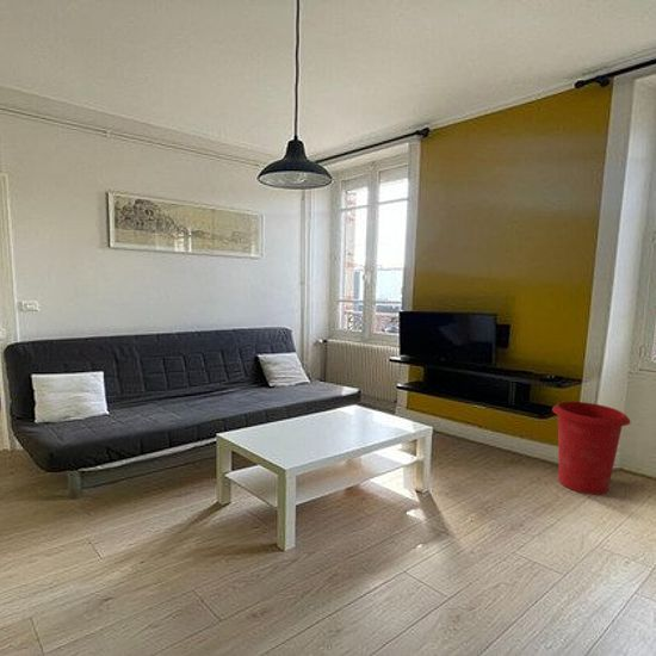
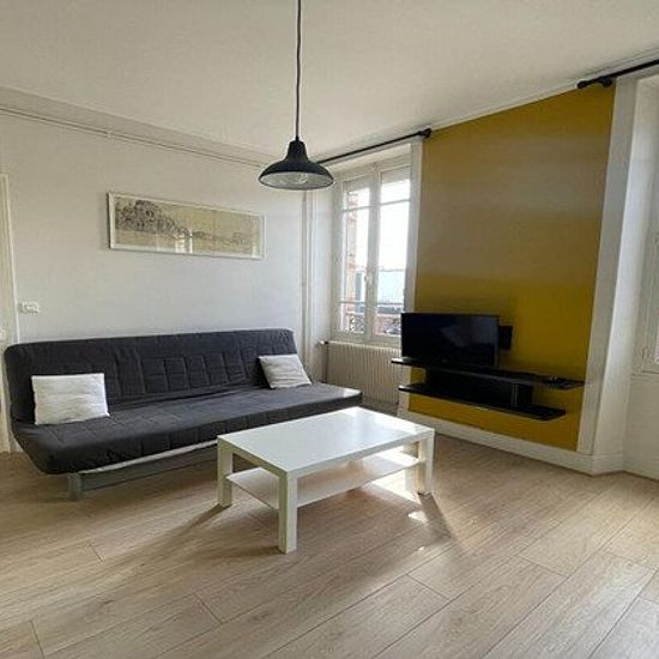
- waste bin (586, 447)
